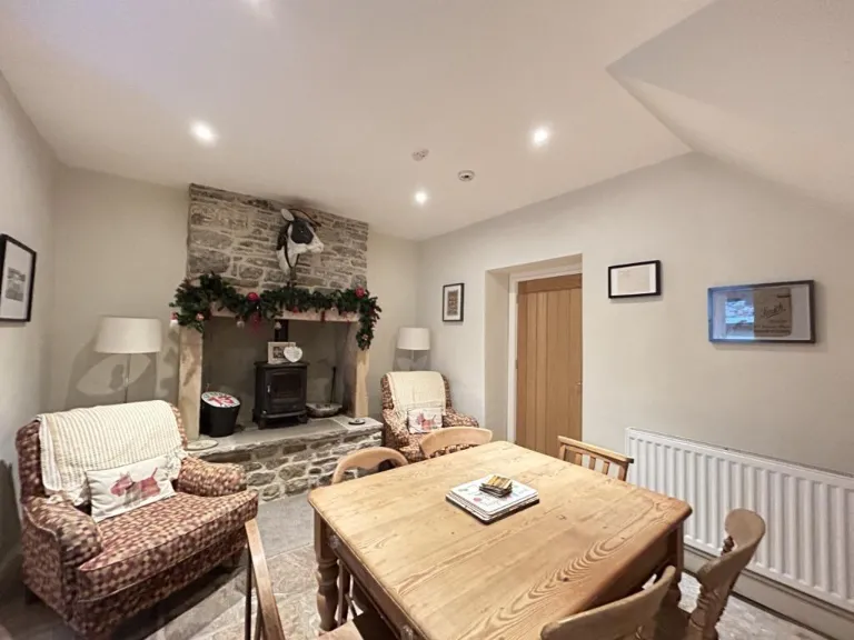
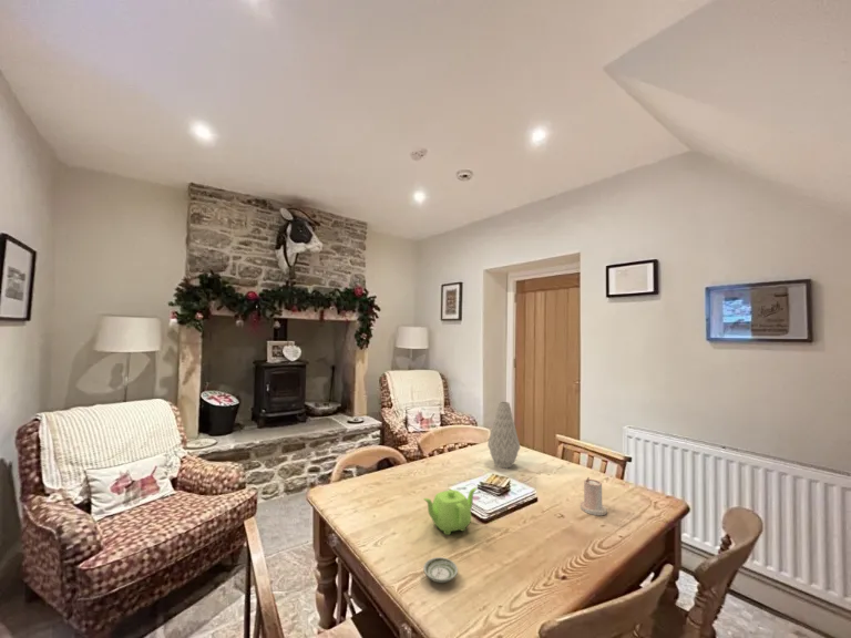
+ vase (503, 433)
+ candle (593, 493)
+ teapot (452, 511)
+ saucer (440, 572)
